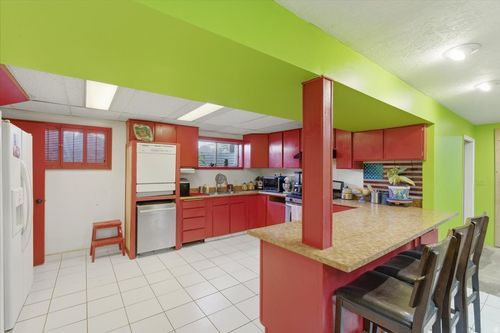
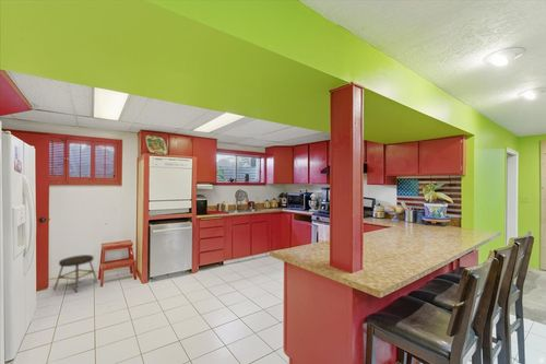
+ stool (76, 272)
